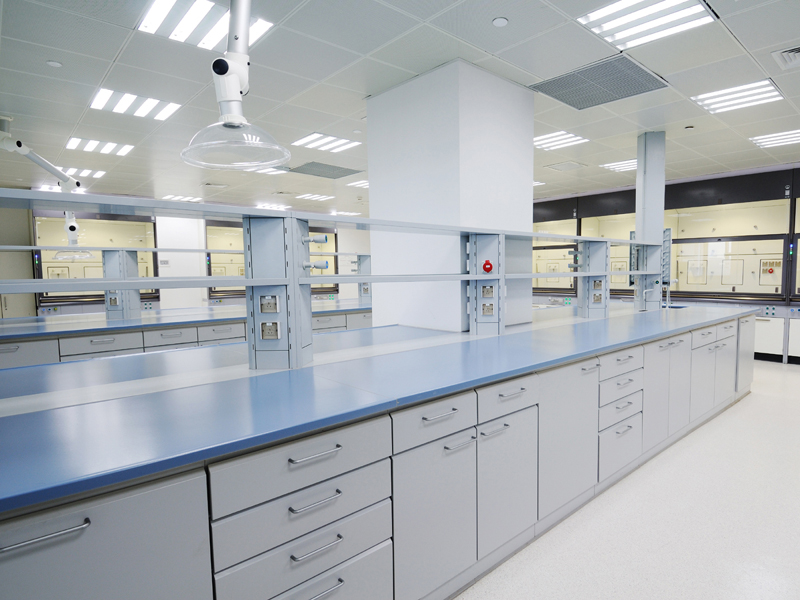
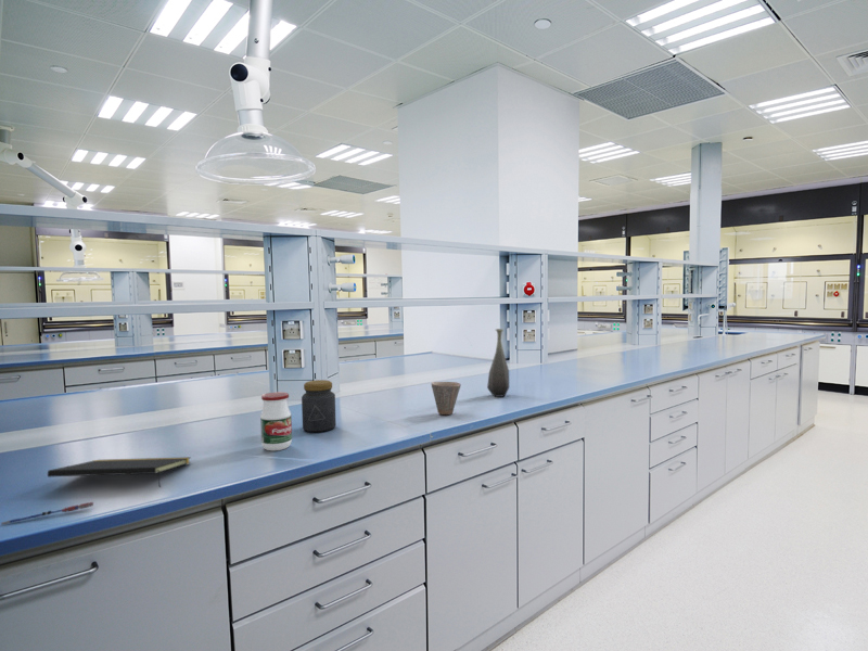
+ jar (318, 405)
+ pen (49, 512)
+ notepad (124, 465)
+ cup (446, 397)
+ bottle (499, 361)
+ jar (276, 421)
